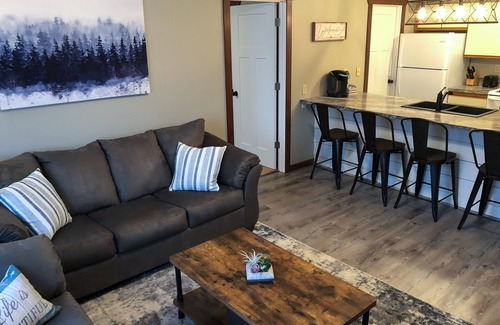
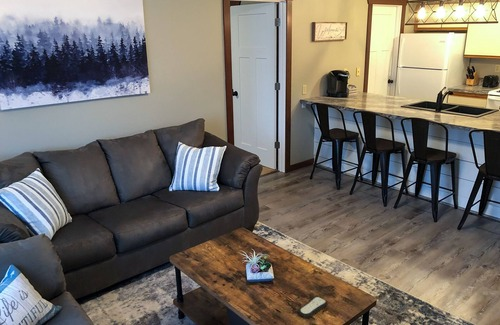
+ remote control (312, 307)
